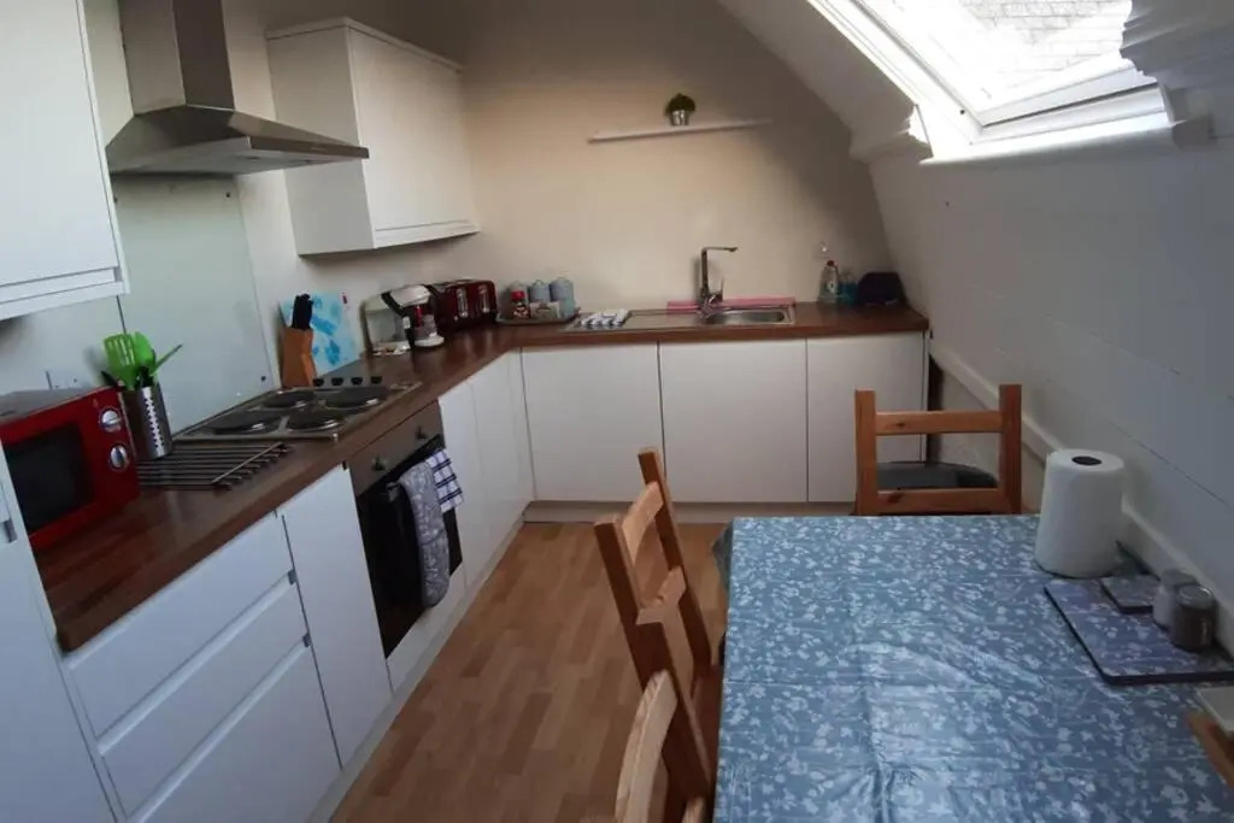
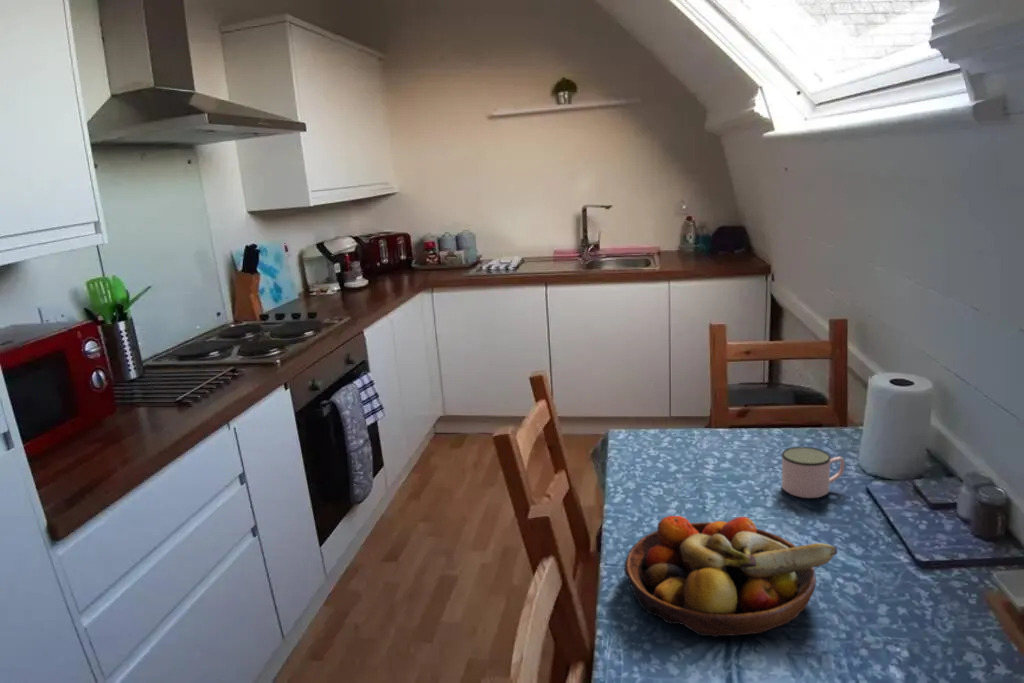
+ mug (812, 472)
+ fruit bowl (719, 556)
